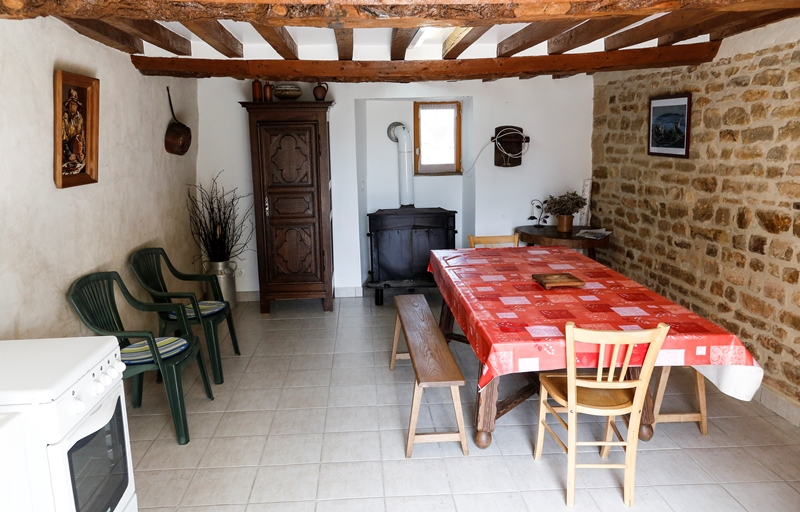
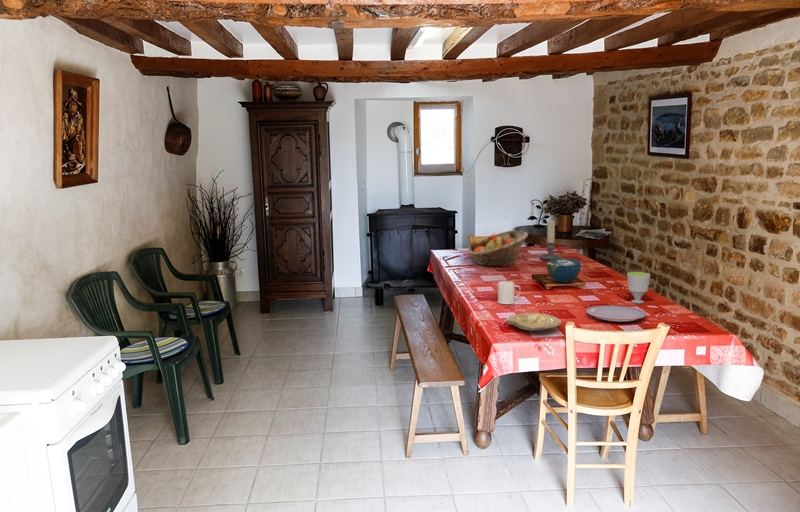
+ plate (534, 323)
+ mug (508, 292)
+ bowl (563, 271)
+ plate (615, 314)
+ cup (638, 288)
+ candle holder (551, 240)
+ fruit basket (497, 247)
